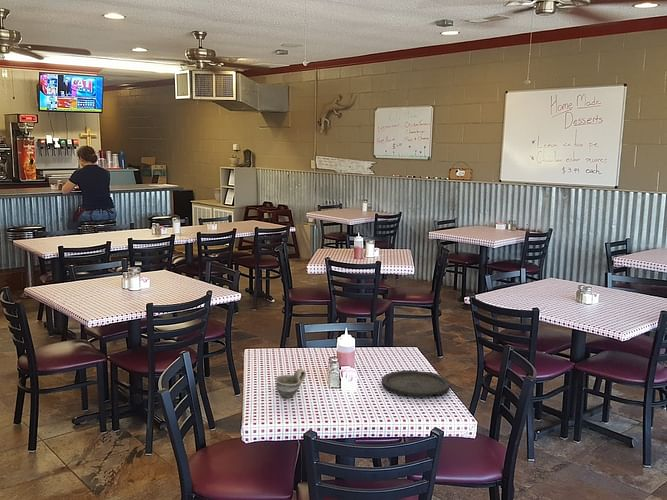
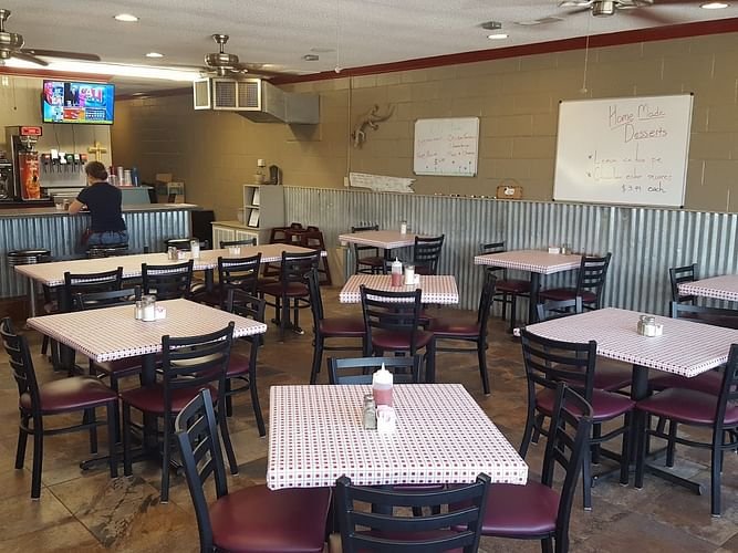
- cup (290, 384)
- plate (415, 383)
